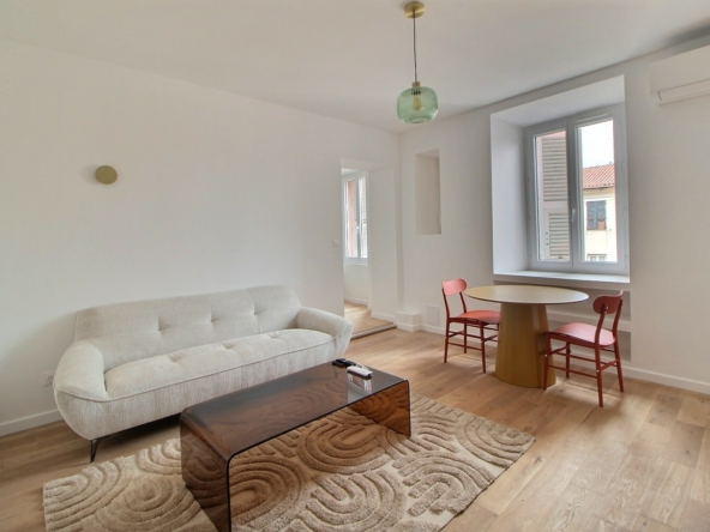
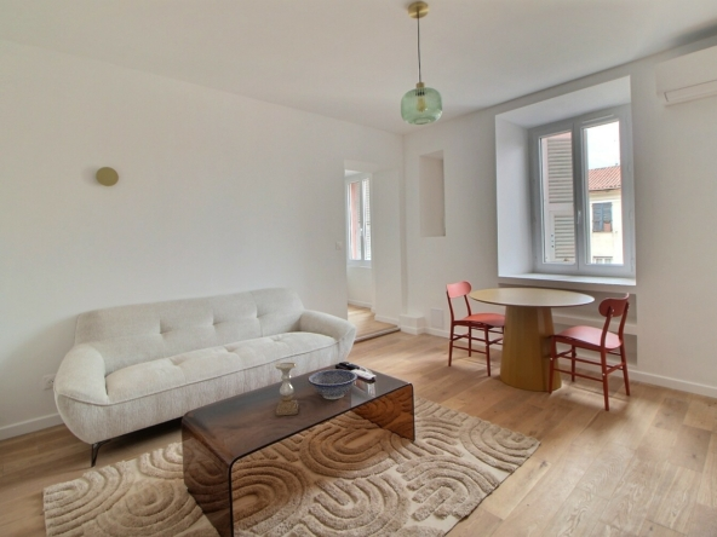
+ decorative bowl (333, 386)
+ candle holder (286, 387)
